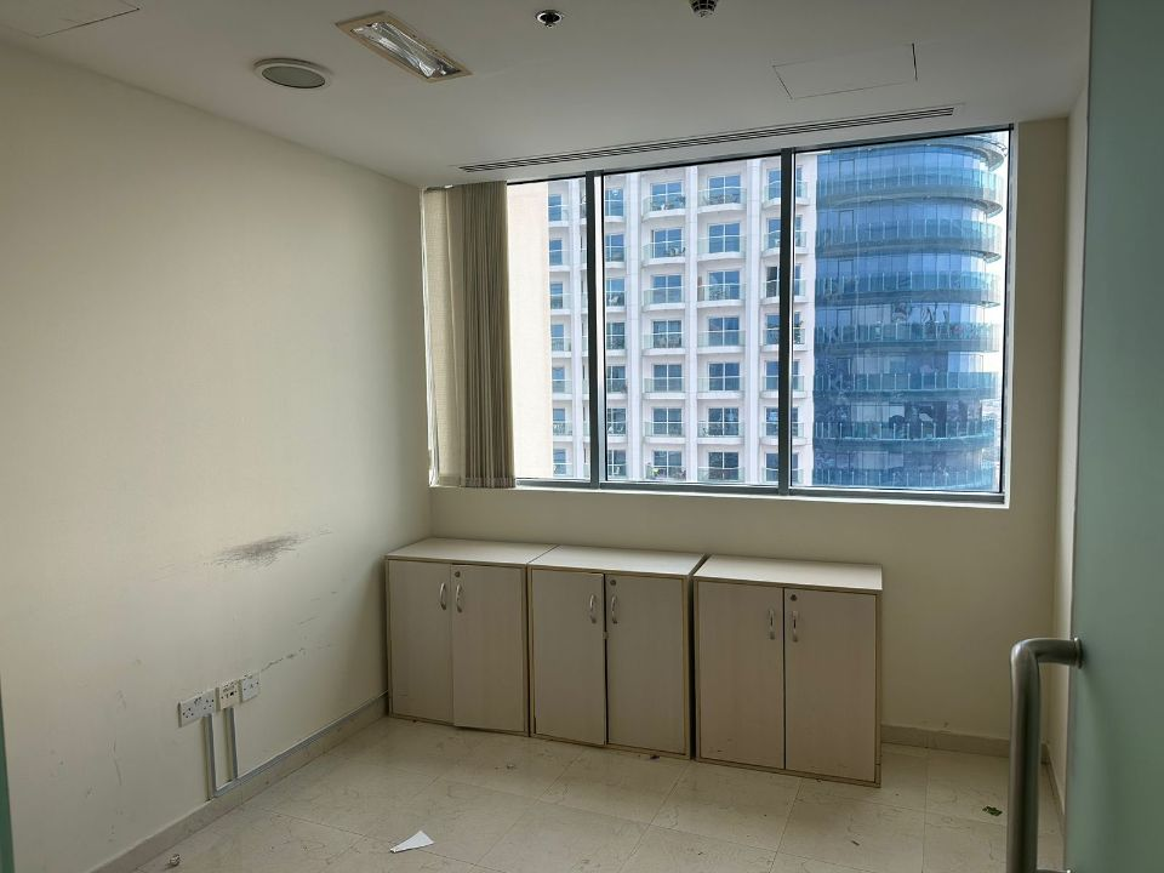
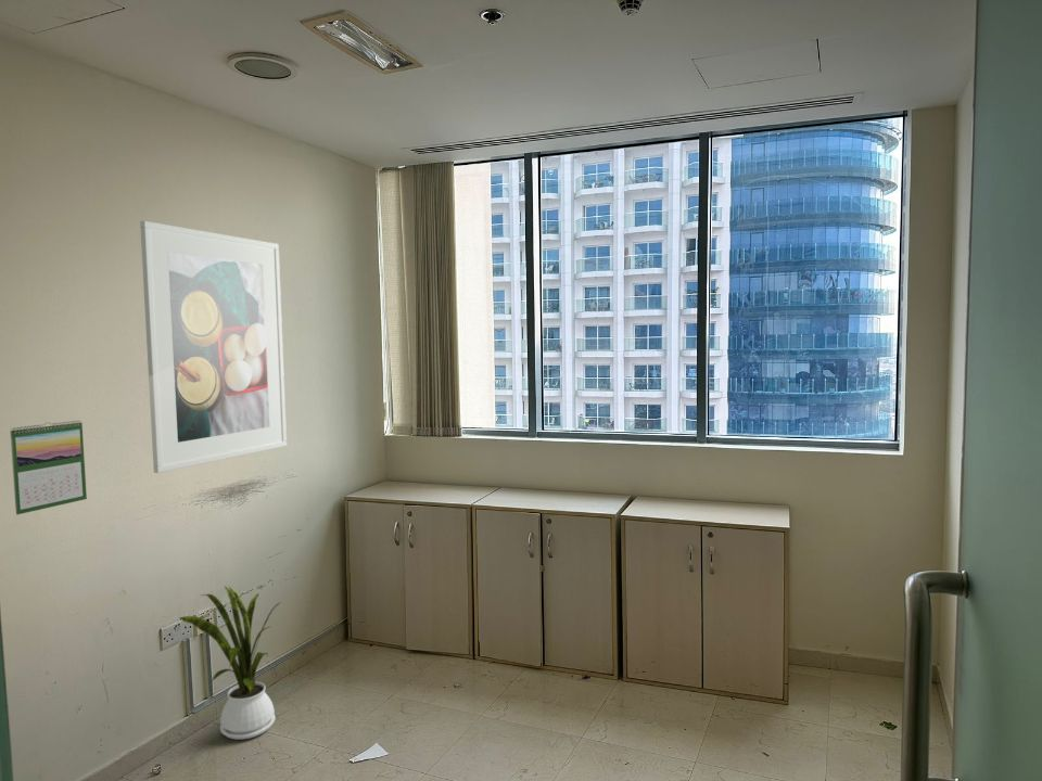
+ calendar (50, 464)
+ house plant (239, 654)
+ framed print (221, 347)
